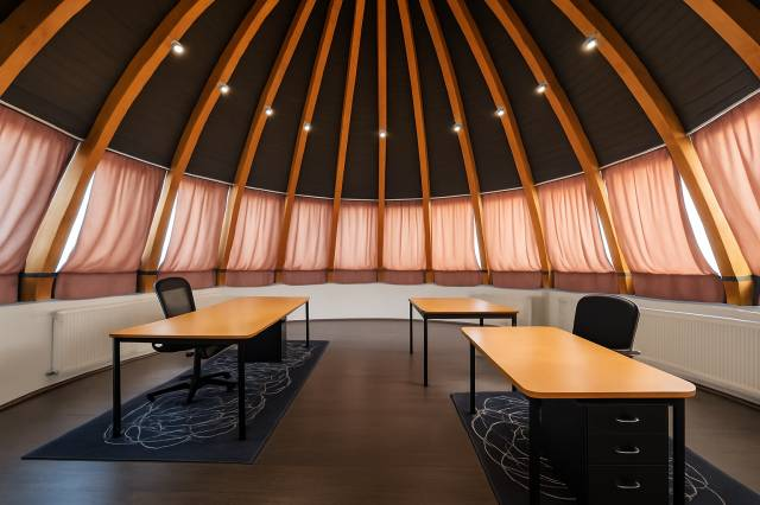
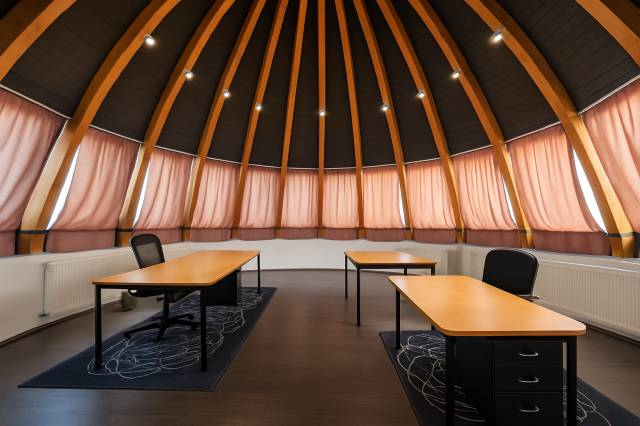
+ bag (128, 299)
